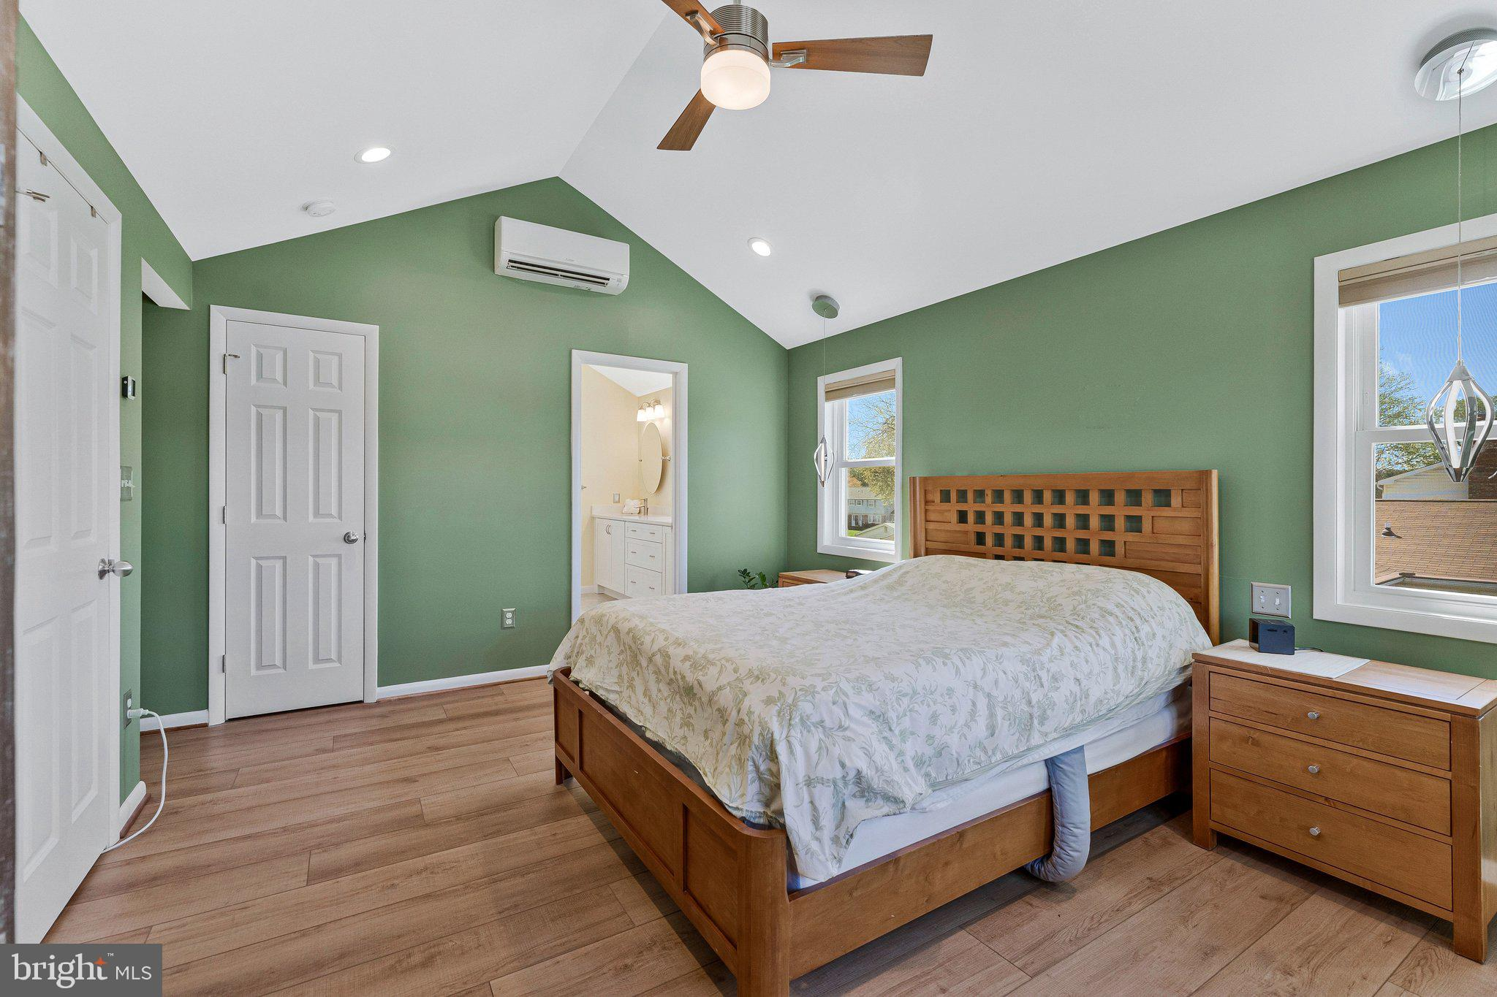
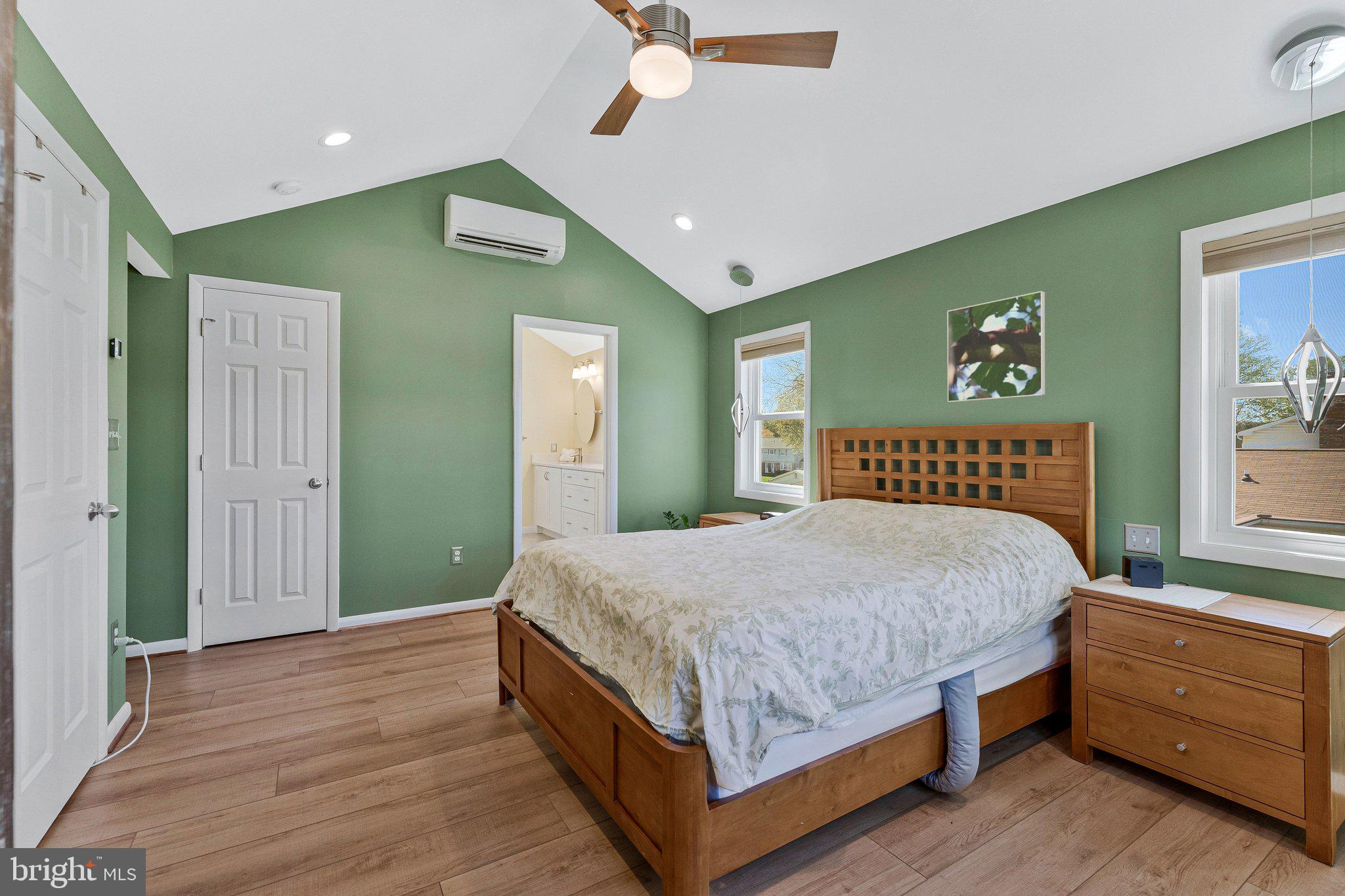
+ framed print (993, 350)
